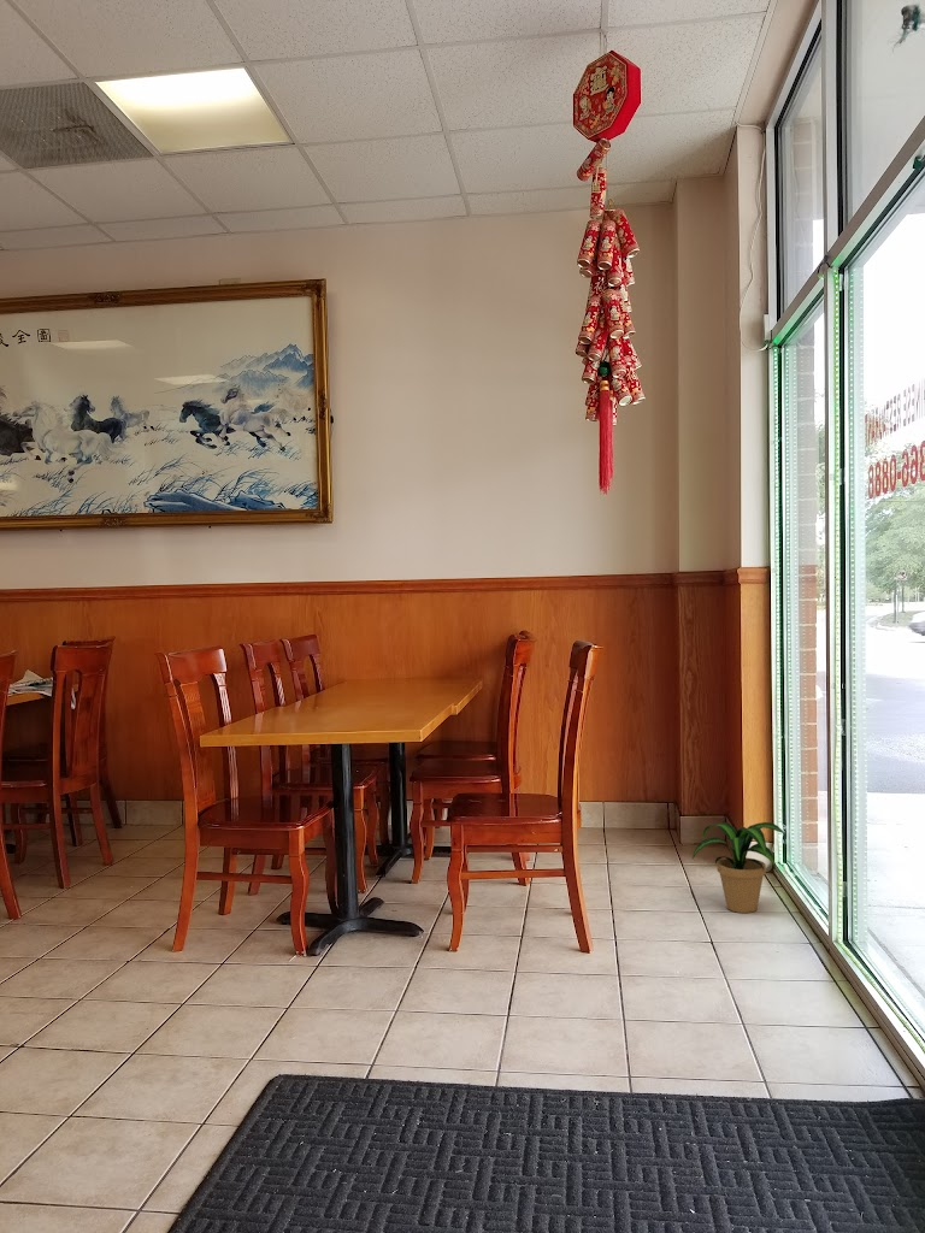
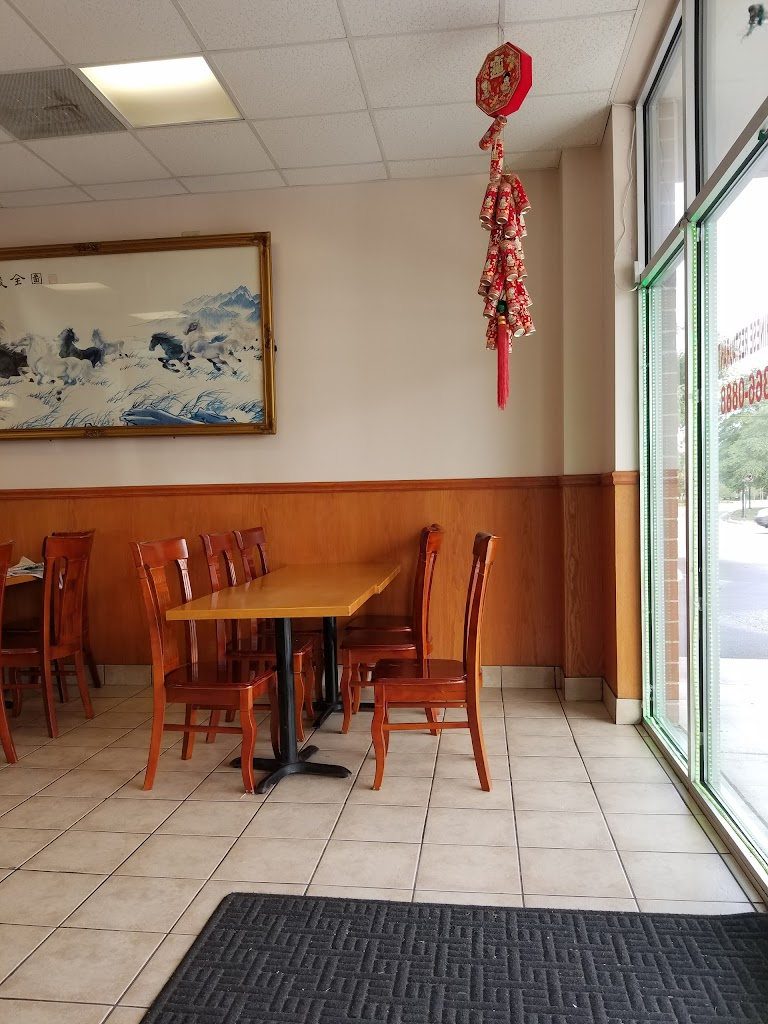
- potted plant (741, 866)
